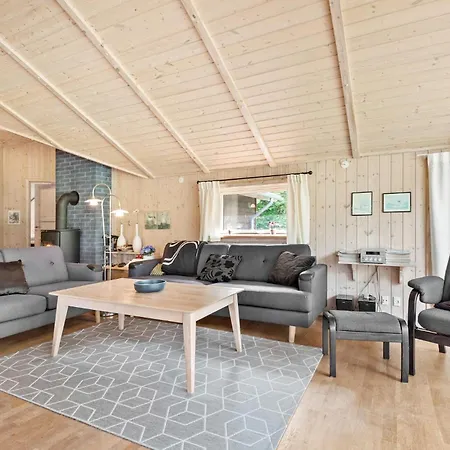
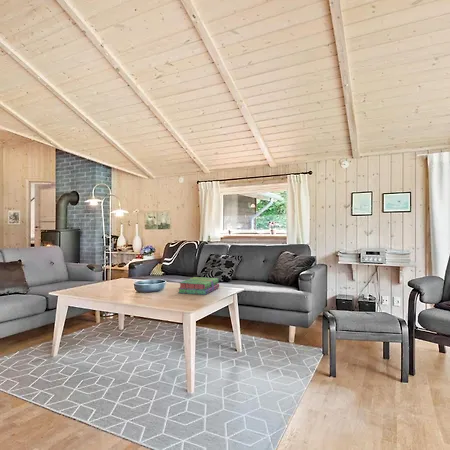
+ stack of books (199, 285)
